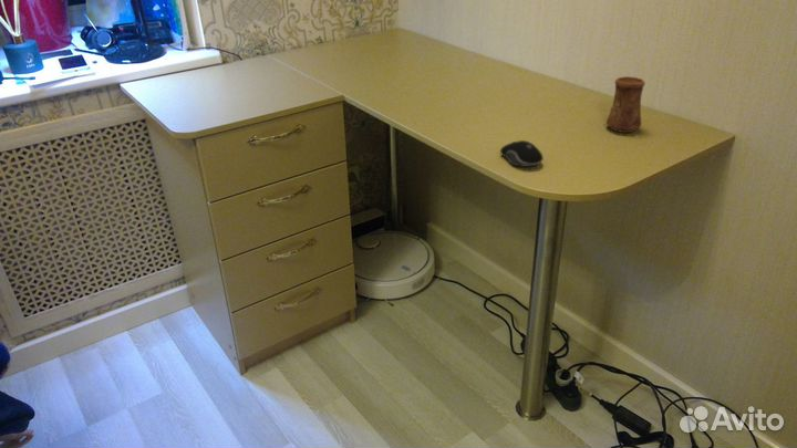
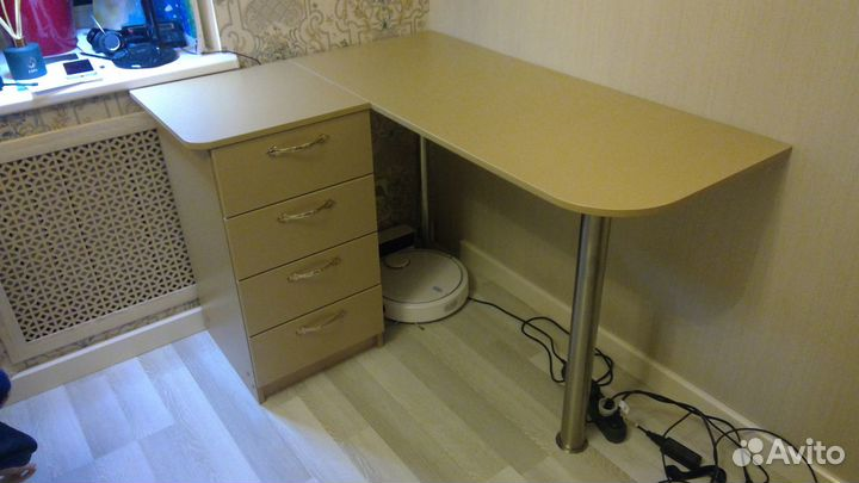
- cup (625, 104)
- computer mouse (522, 150)
